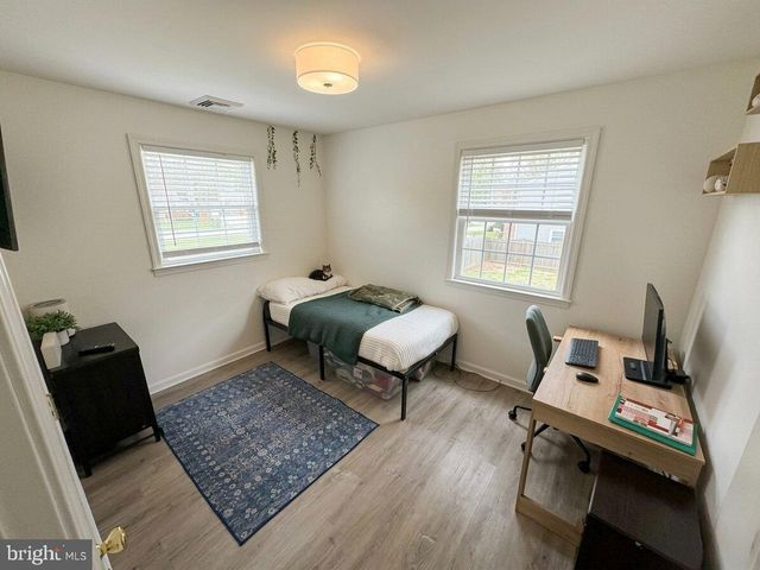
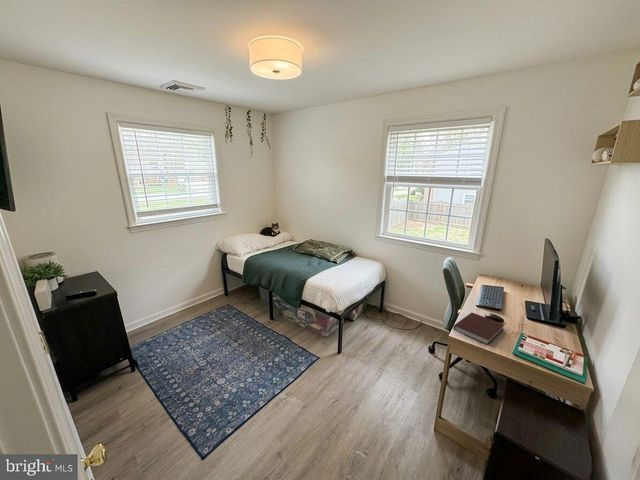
+ notebook (478, 327)
